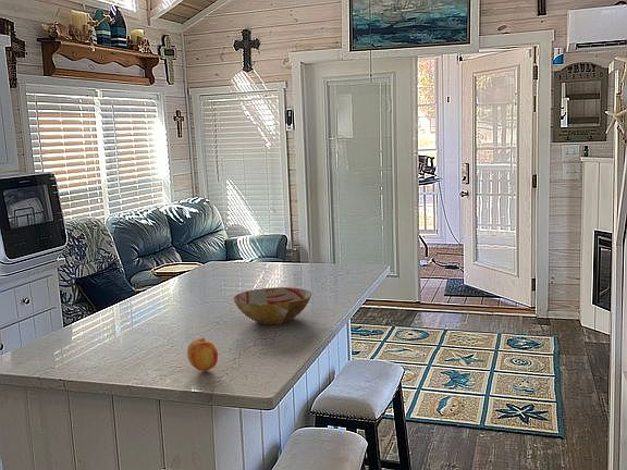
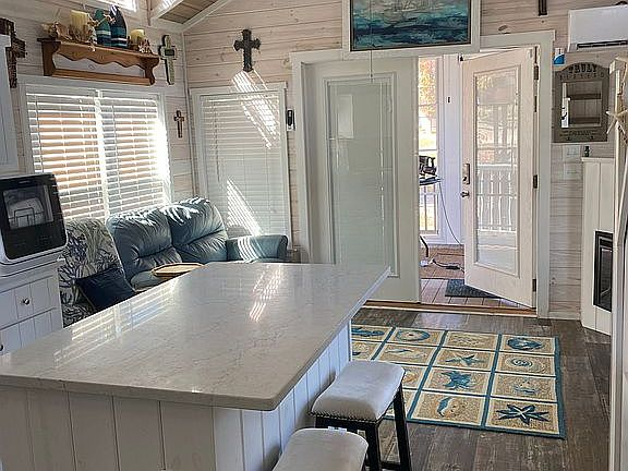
- bowl (272, 307)
- fruit (200, 355)
